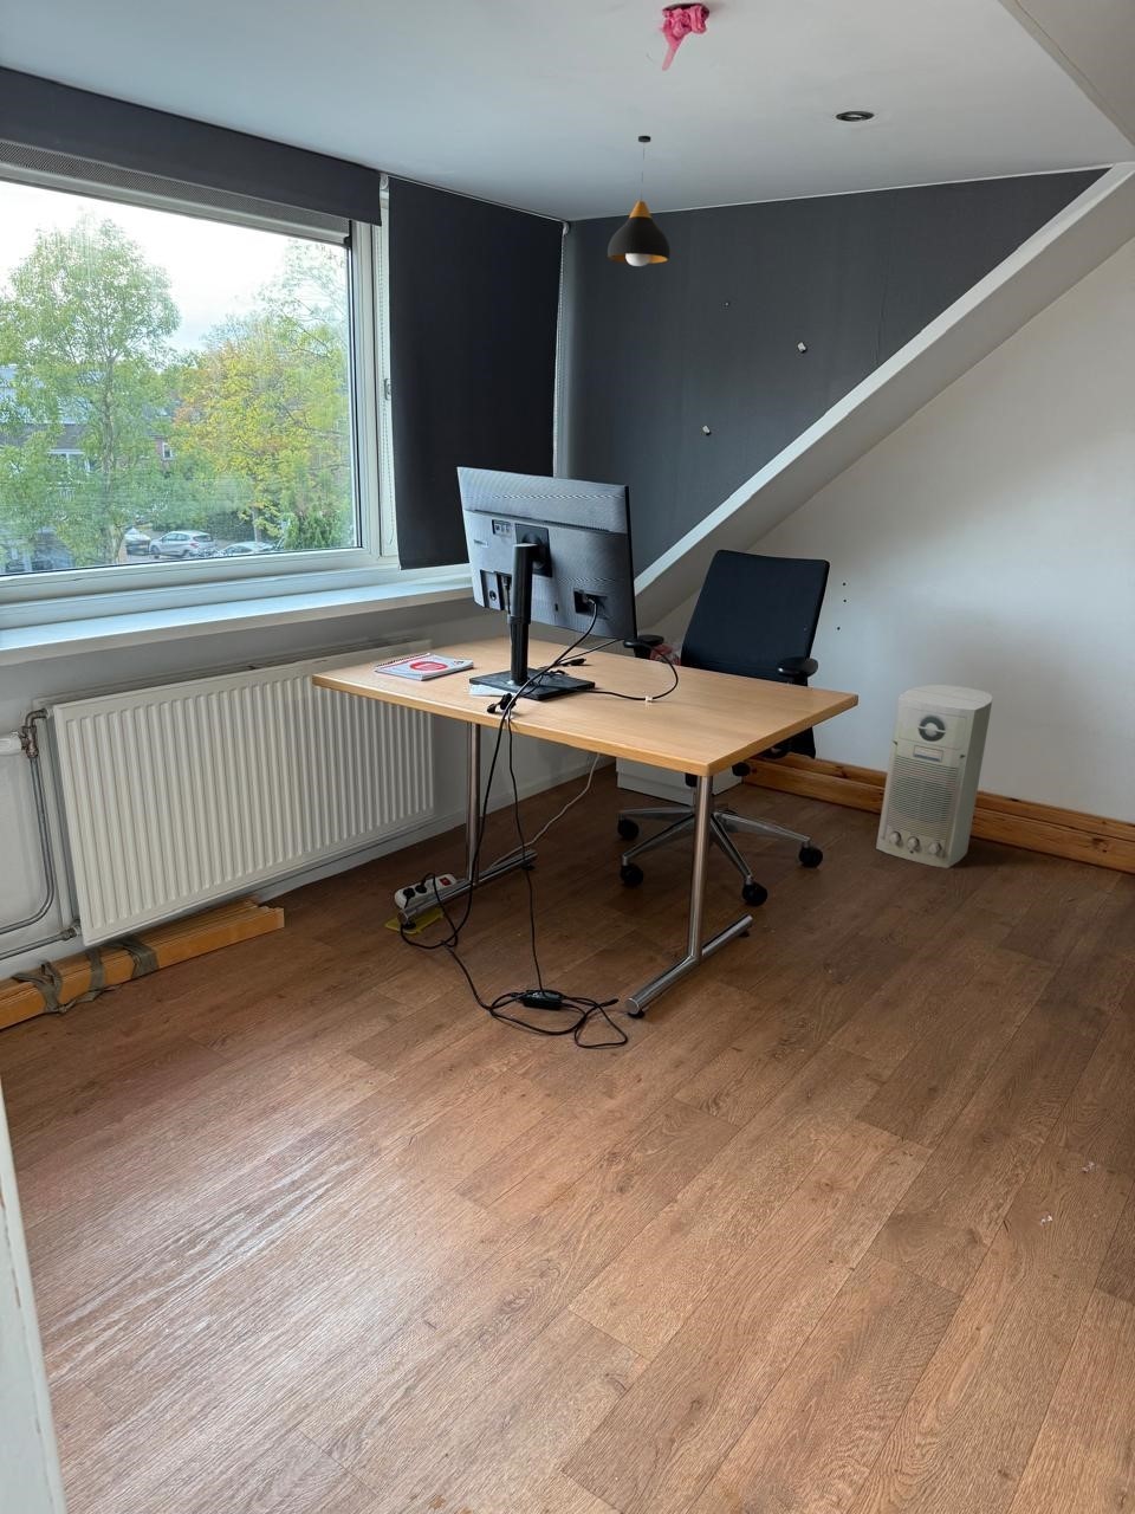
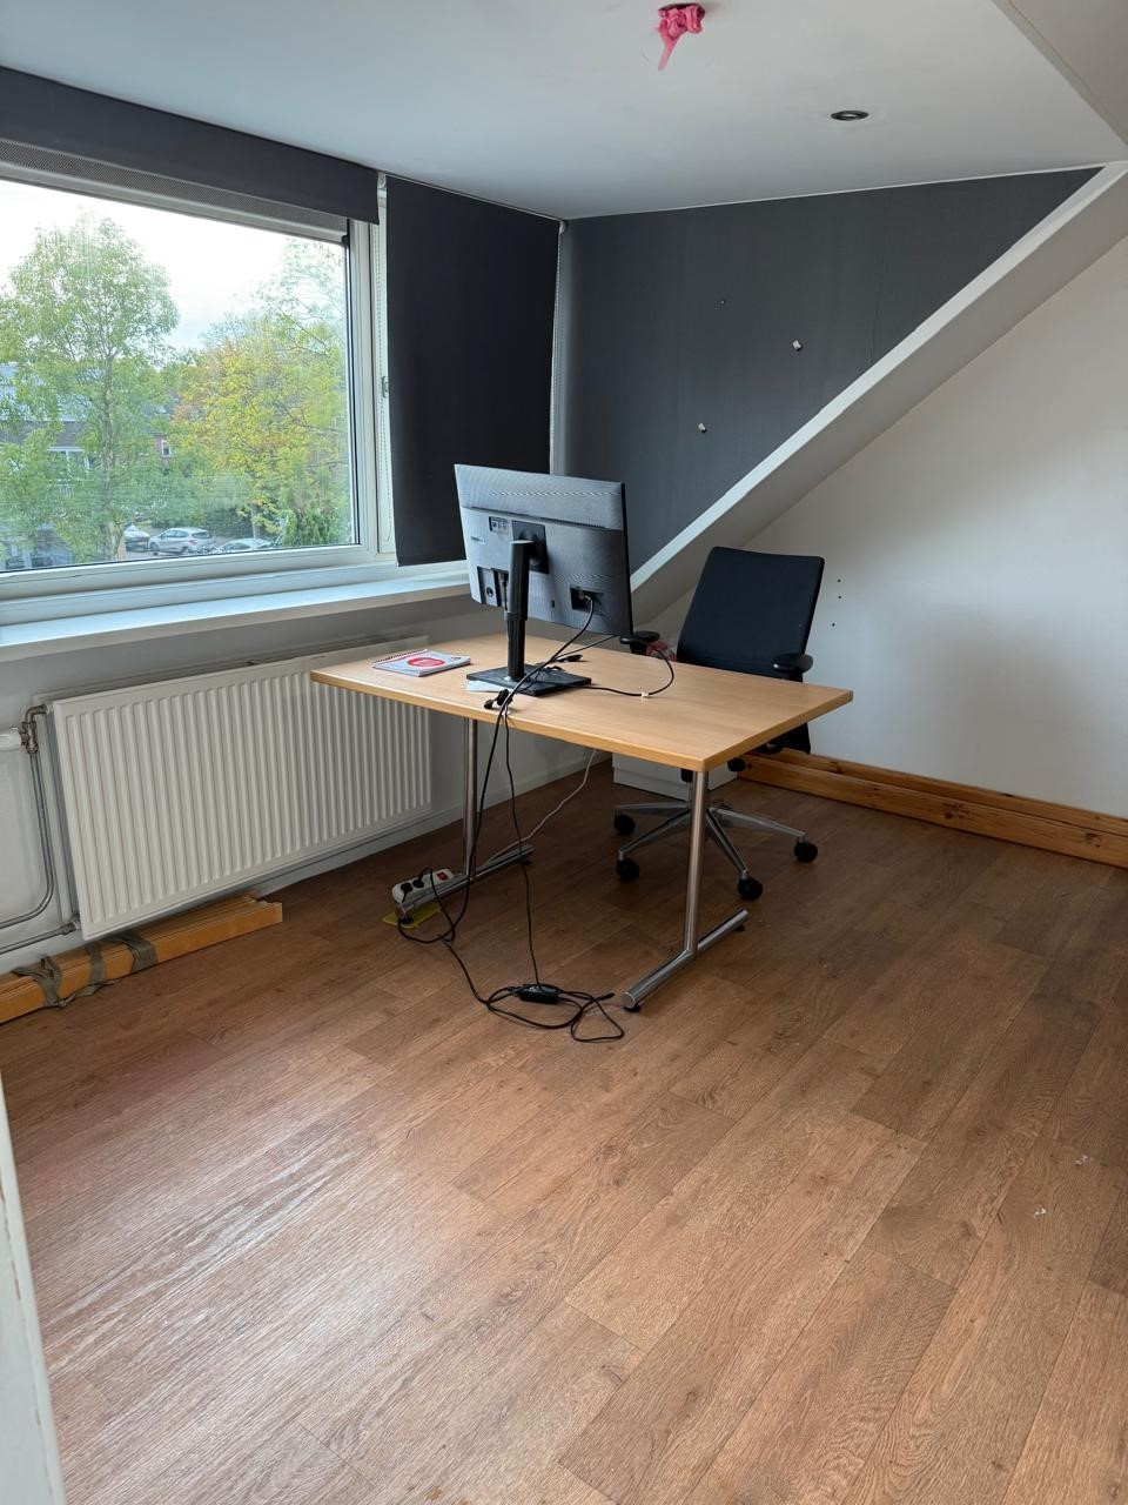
- air purifier (937, 772)
- pendant light (640, 203)
